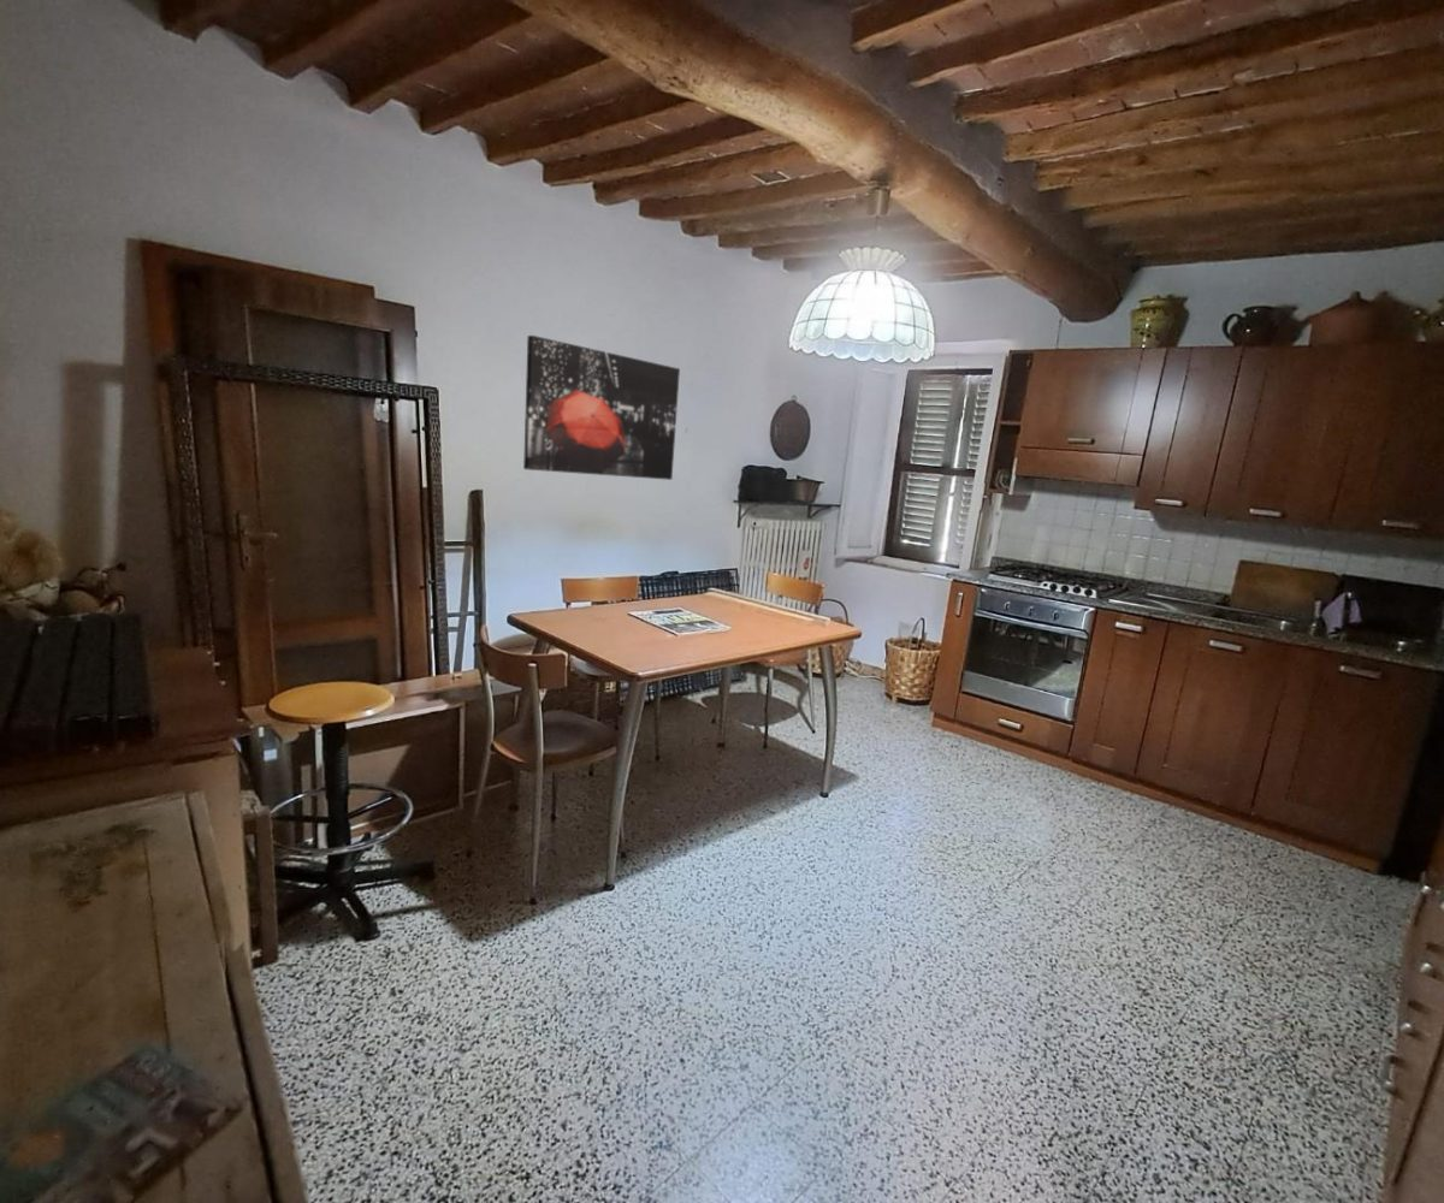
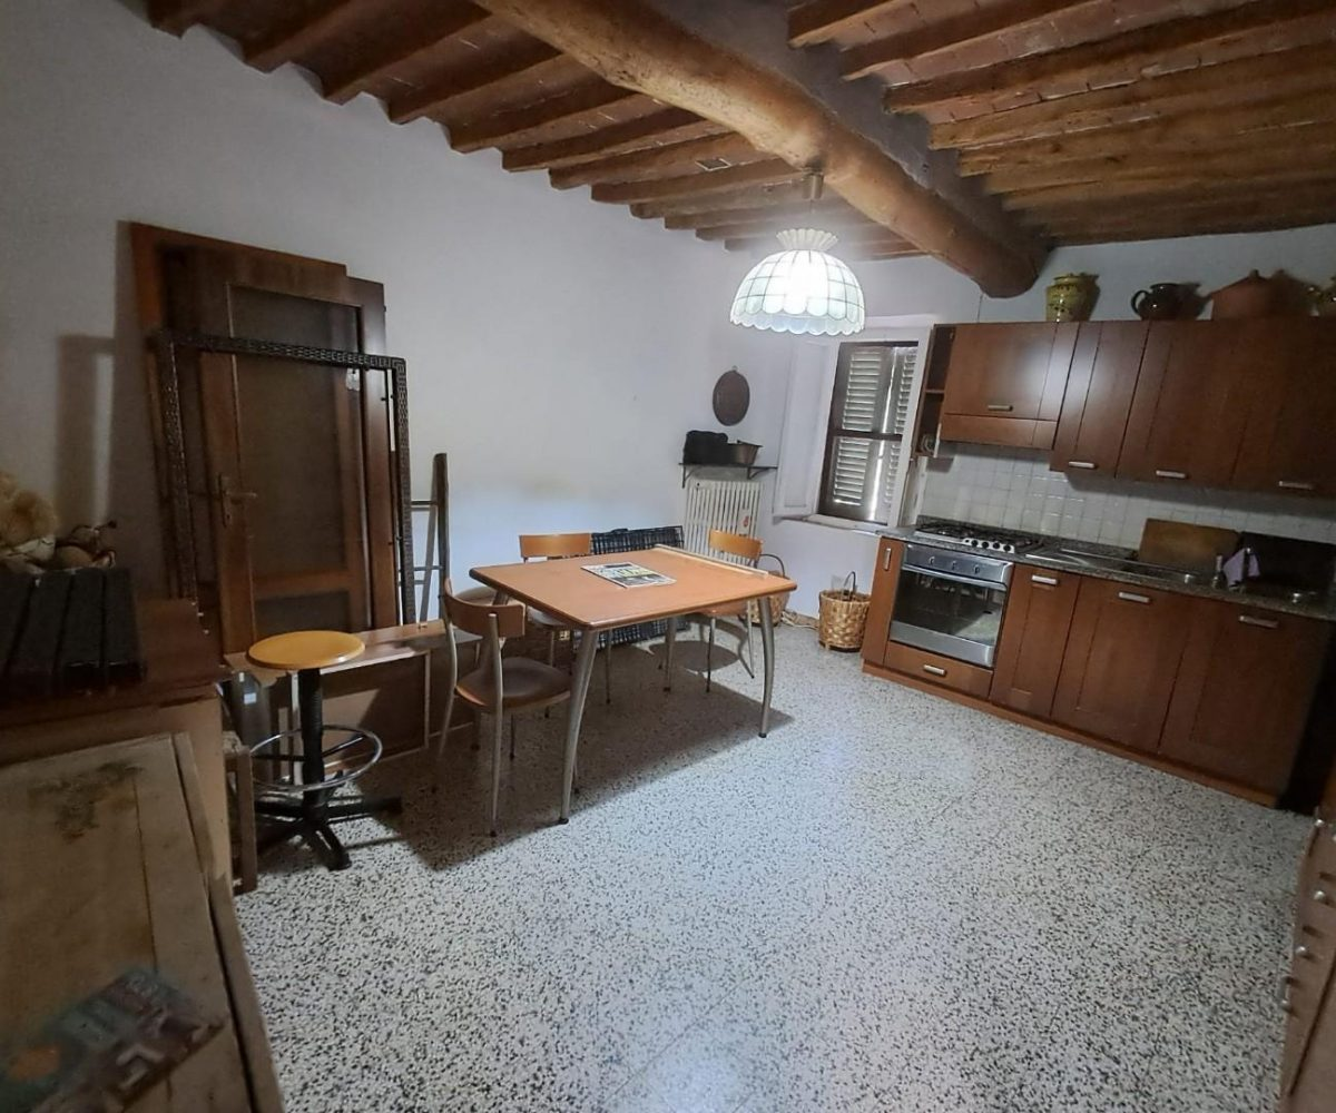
- wall art (606, 415)
